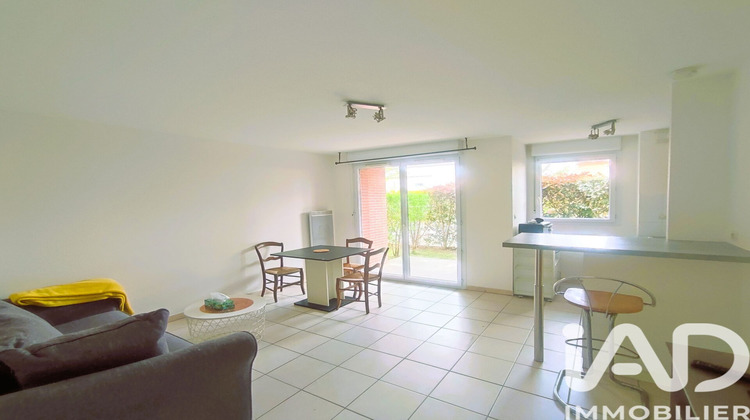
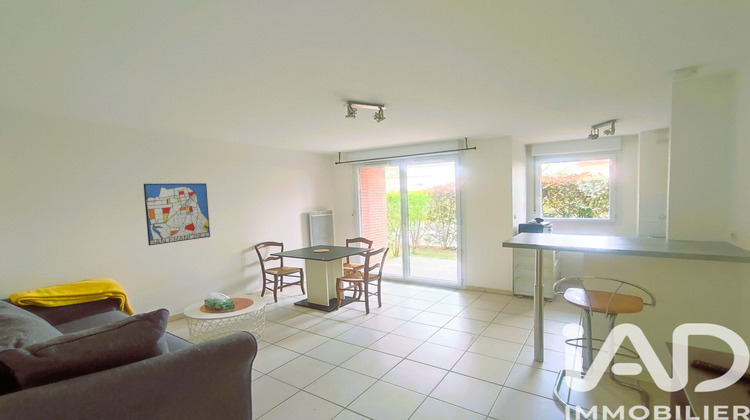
+ wall art (179, 212)
